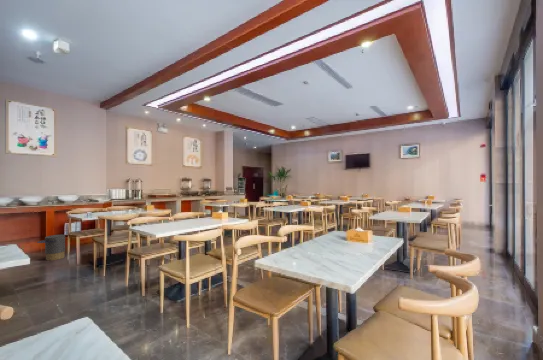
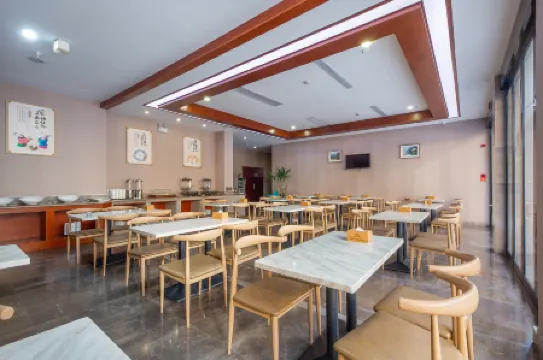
- trash can (51, 248)
